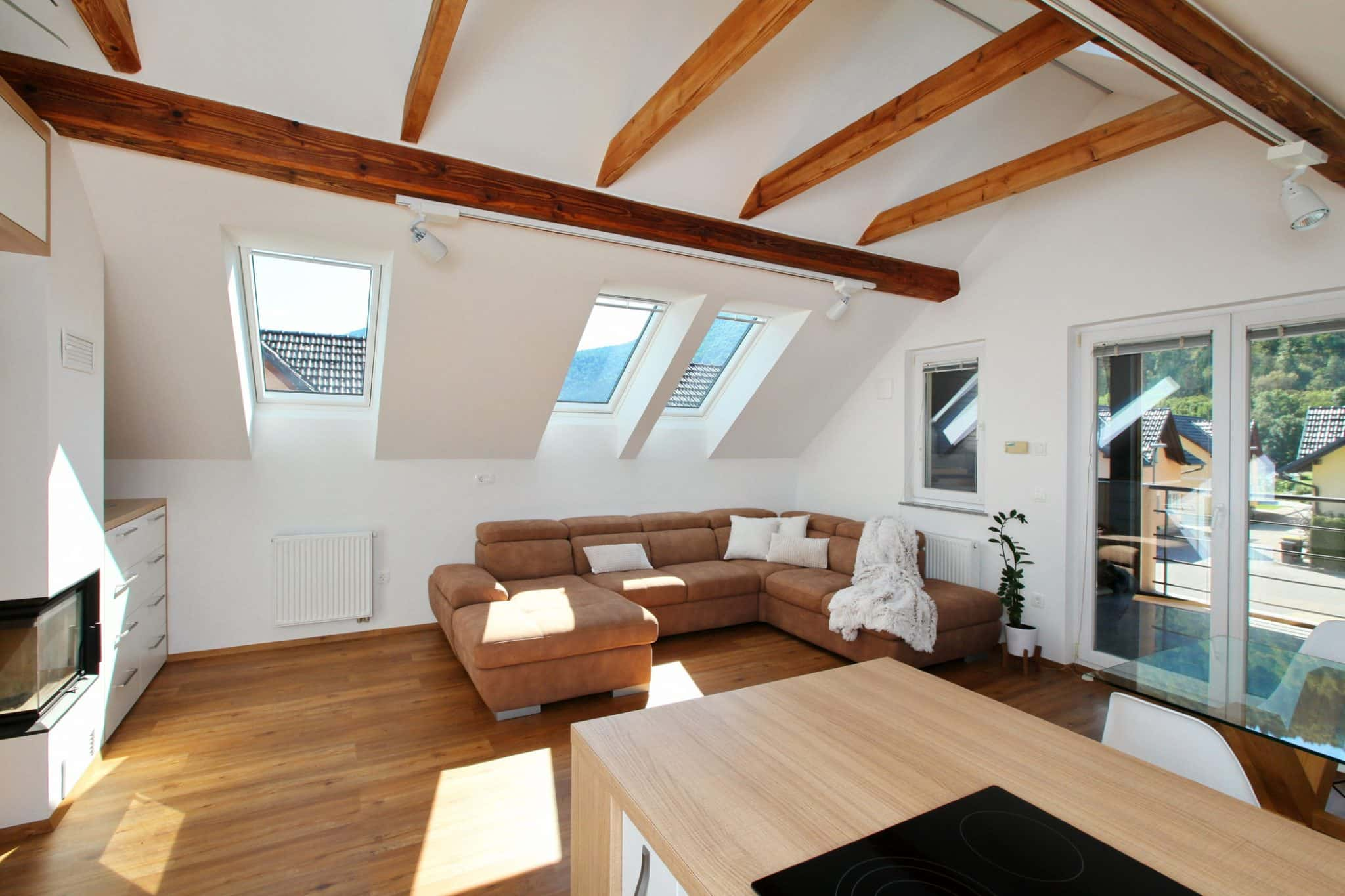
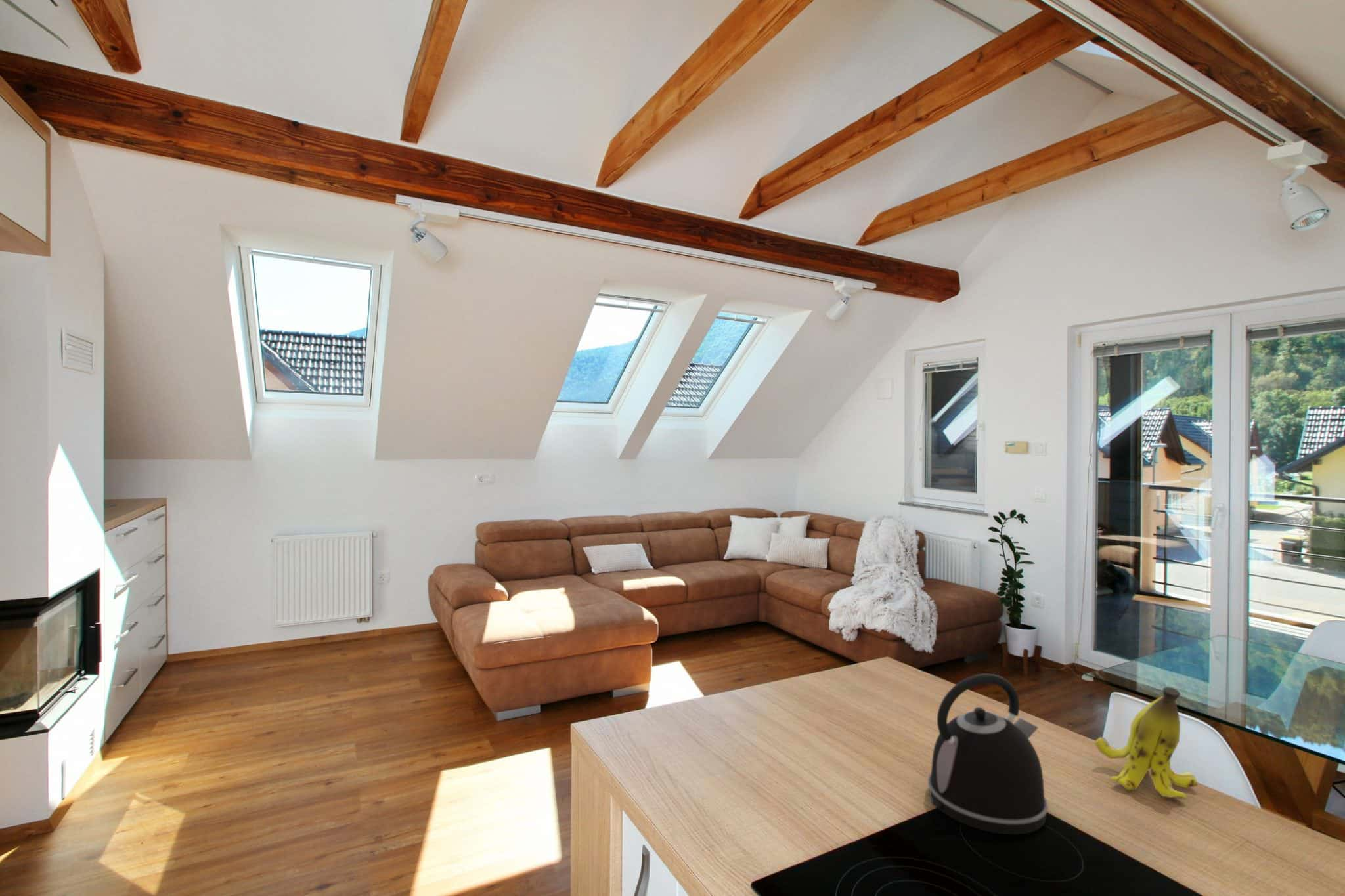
+ kettle (985, 738)
+ banana (1146, 731)
